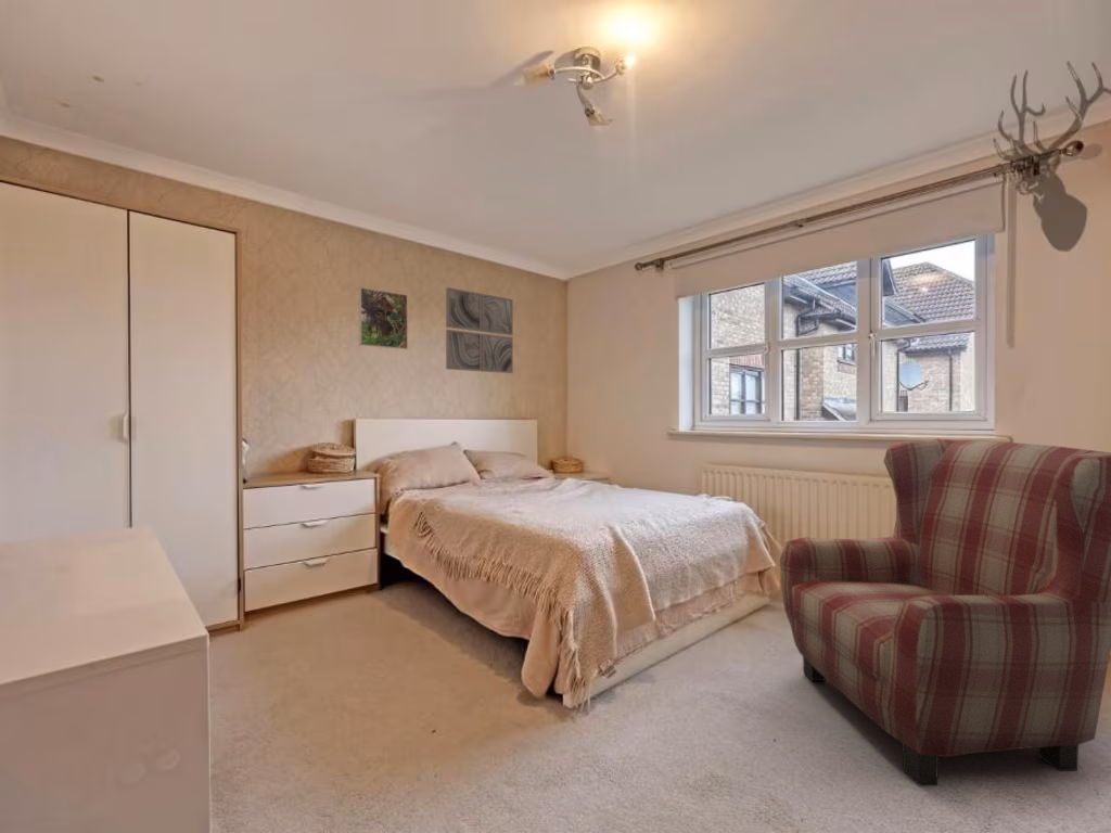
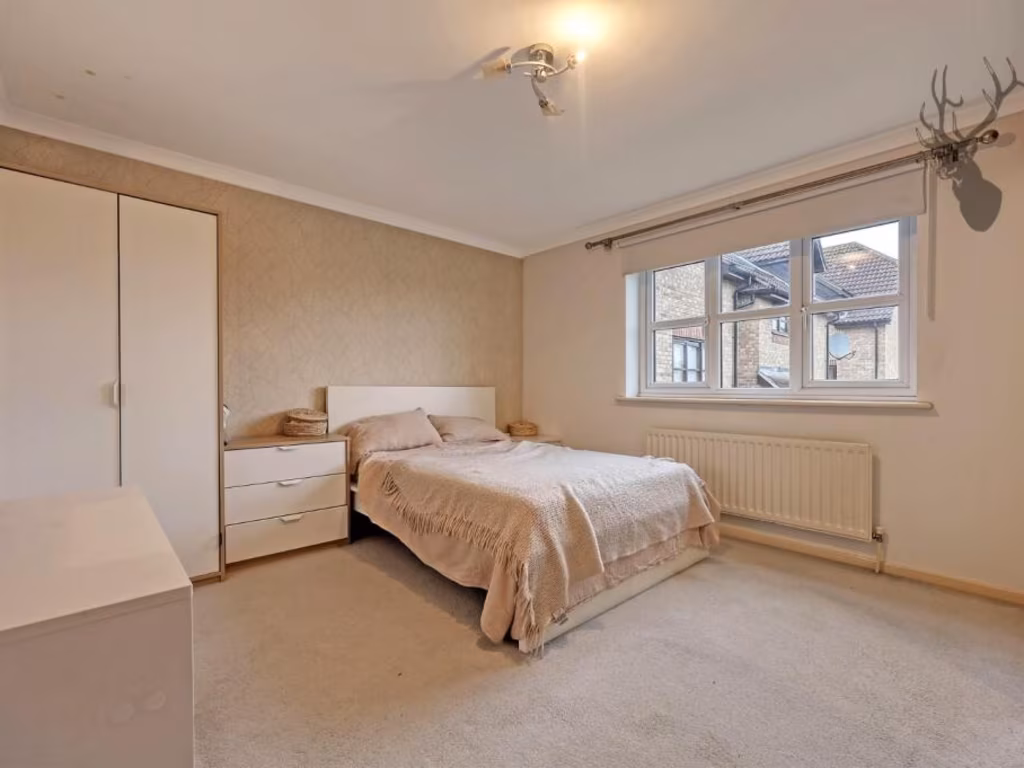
- armchair (931, 580)
- wall art (480, 333)
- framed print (383, 319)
